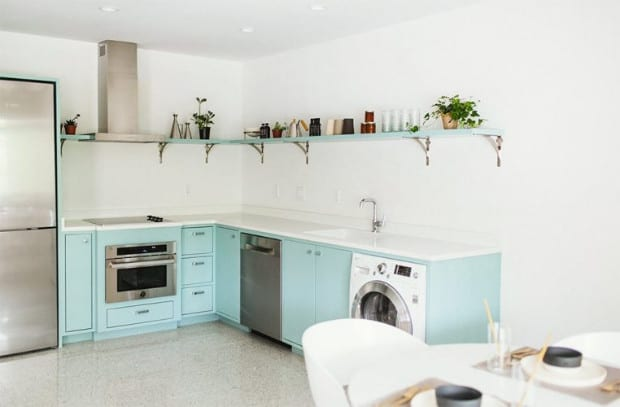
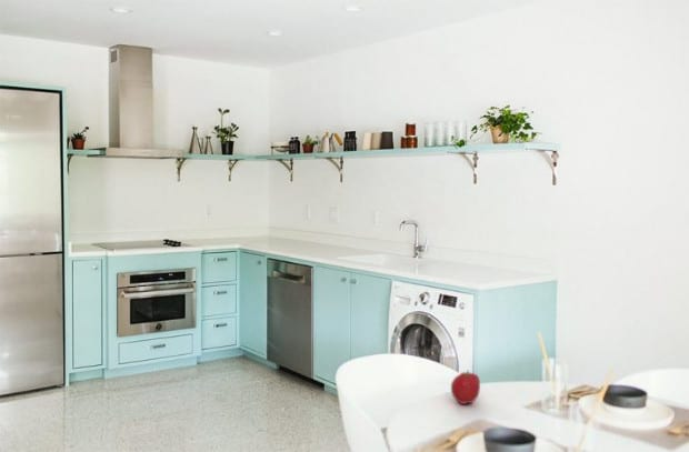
+ fruit (465, 386)
